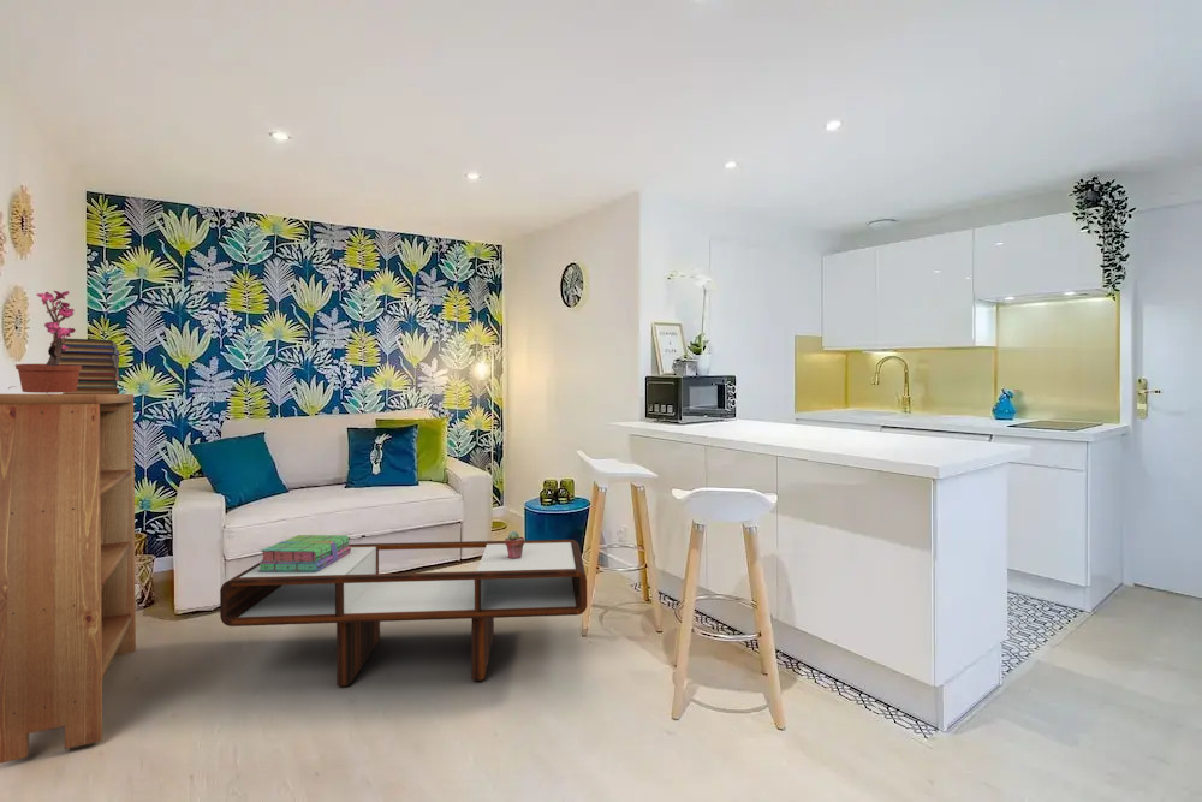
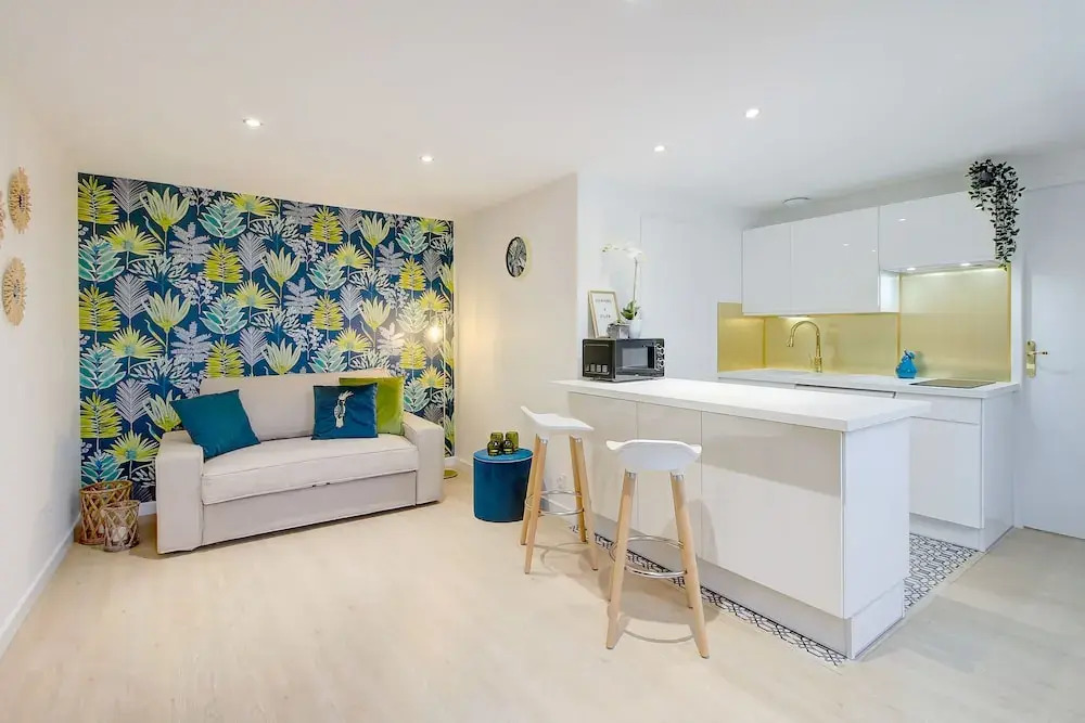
- book stack (89, 367)
- potted succulent (514, 542)
- potted plant (48, 349)
- bookshelf (73, 547)
- coffee table (422, 607)
- stack of books (307, 549)
